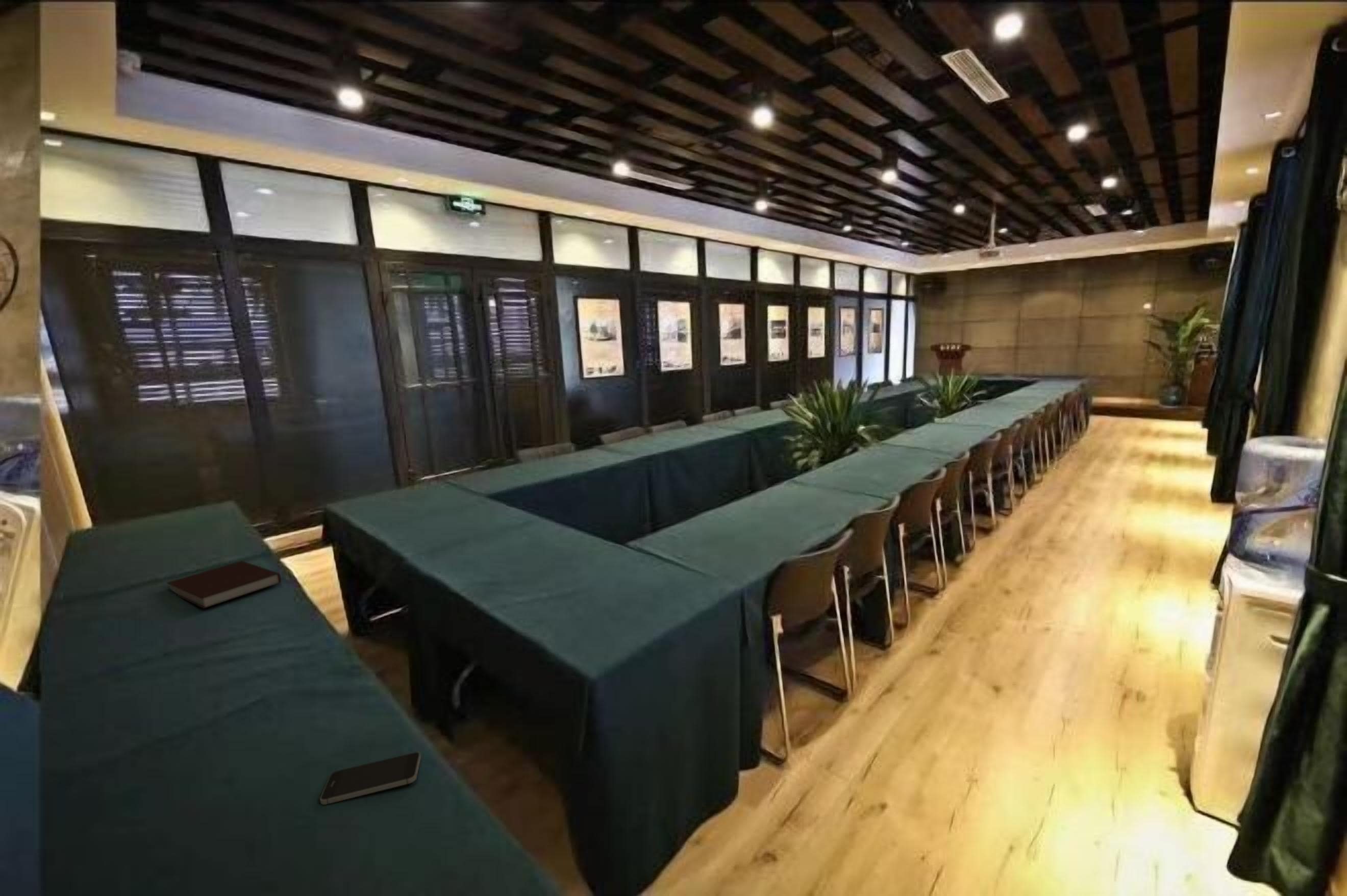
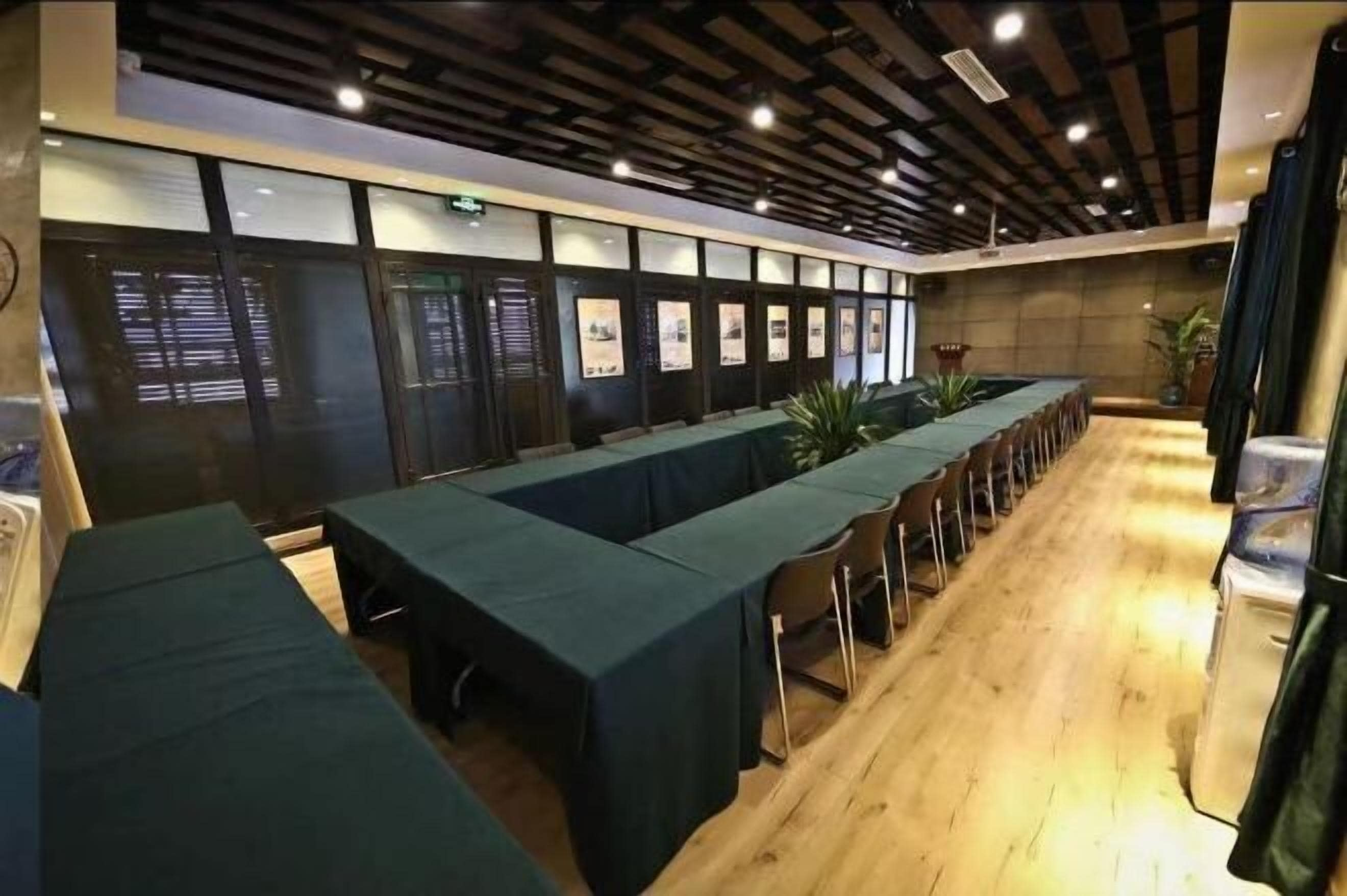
- notebook (224, 582)
- smartphone (372, 777)
